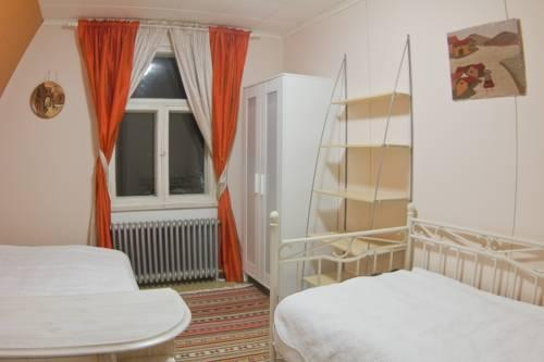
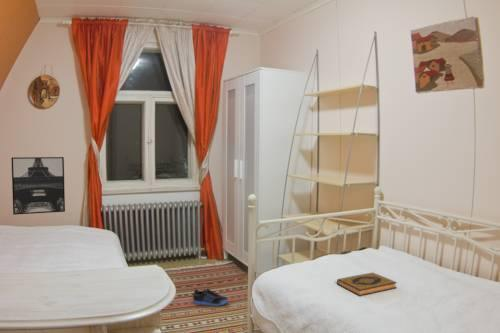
+ wall art (39, 185)
+ sneaker (210, 296)
+ hardback book (366, 283)
